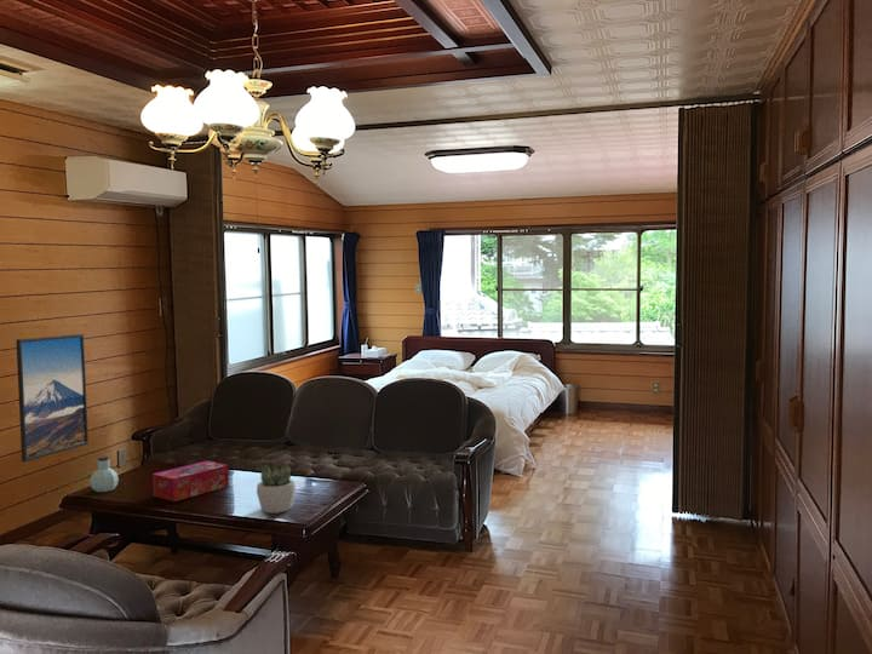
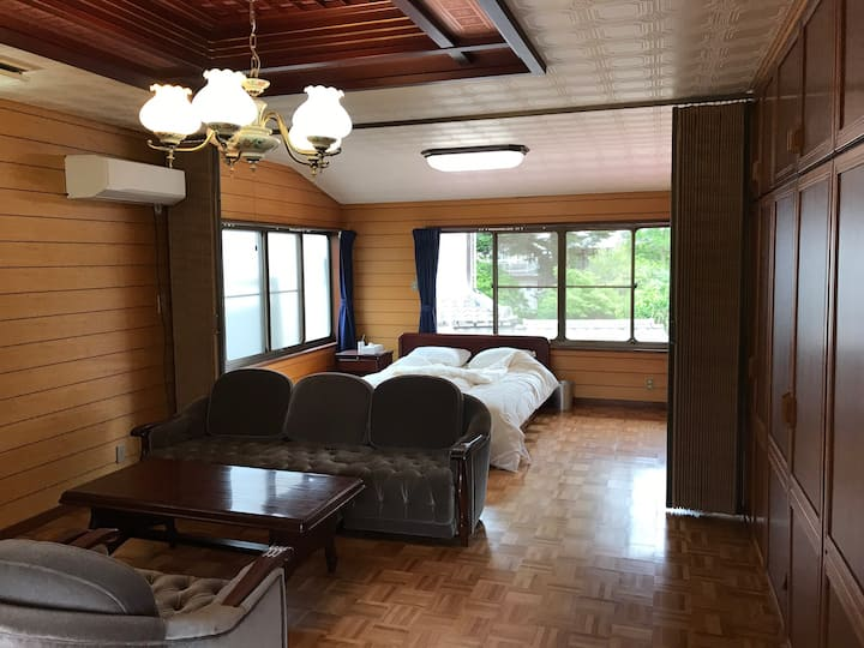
- tissue box (191, 480)
- succulent plant (276, 487)
- jar (103, 472)
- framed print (53, 394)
